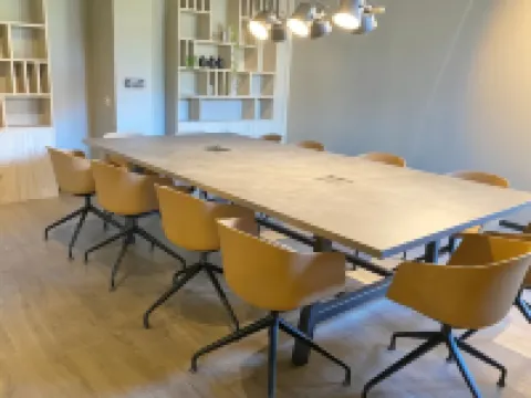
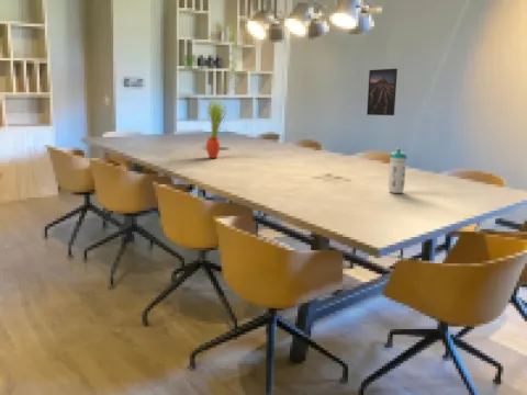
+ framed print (381, 92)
+ water bottle (396, 170)
+ potted plant (216, 127)
